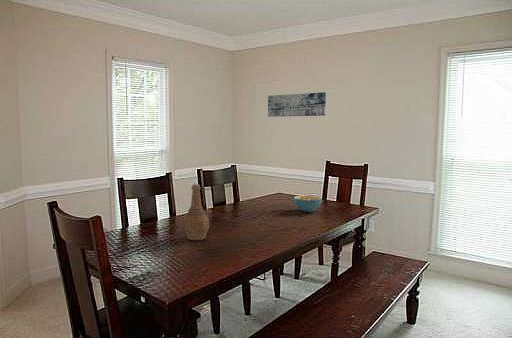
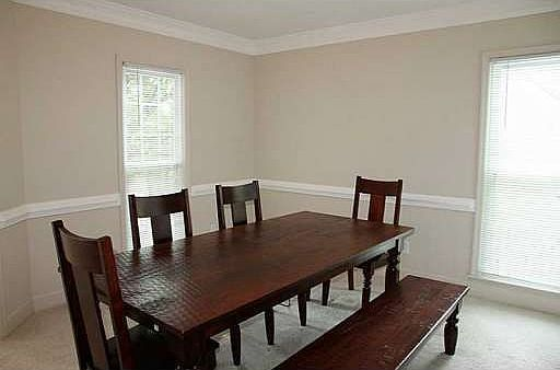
- vase (196, 211)
- cereal bowl (307, 204)
- wall art (295, 105)
